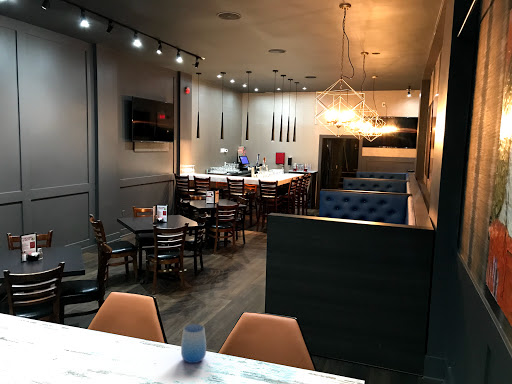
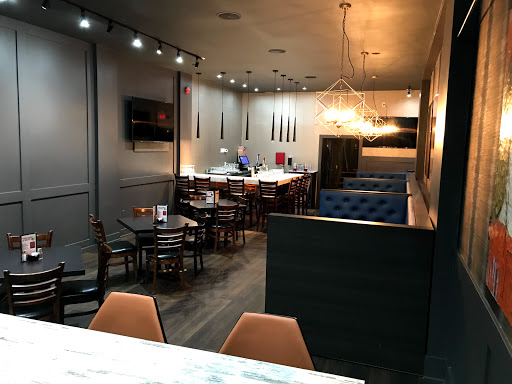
- cup (193, 343)
